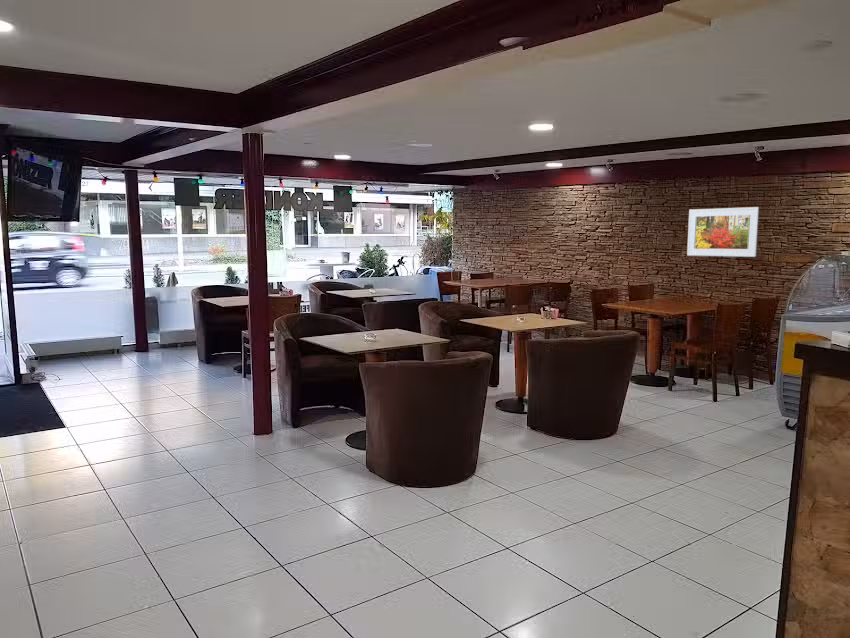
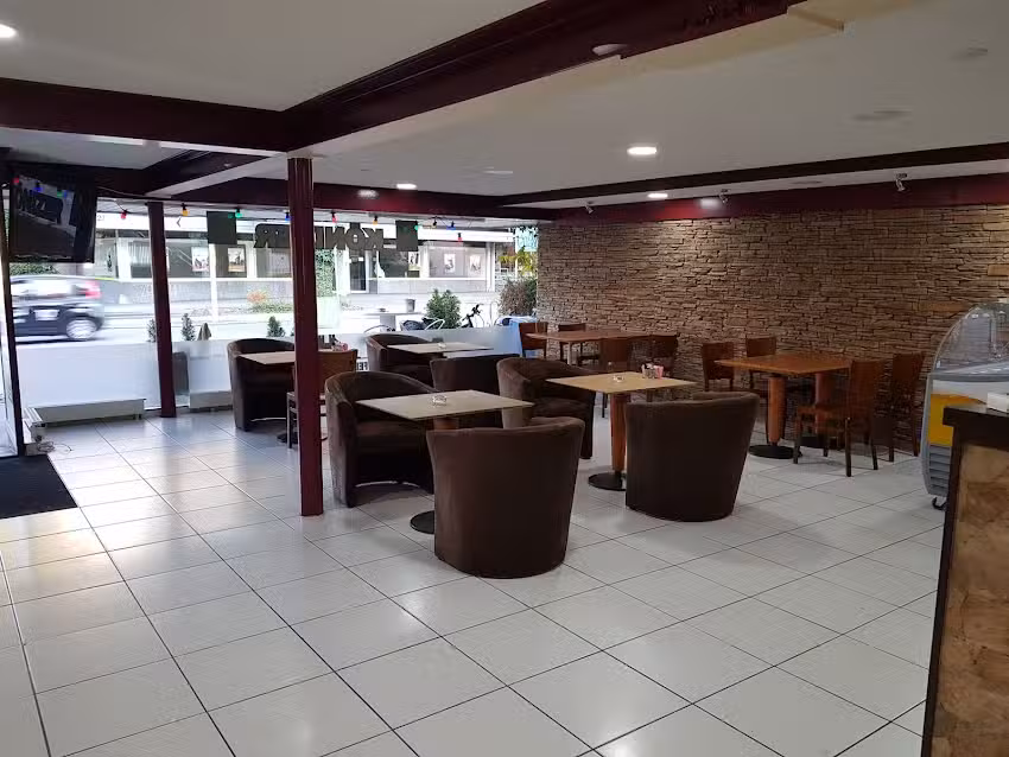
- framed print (721, 232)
